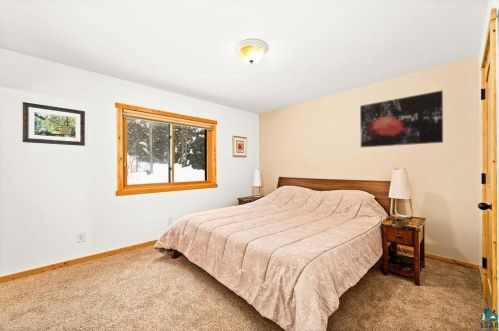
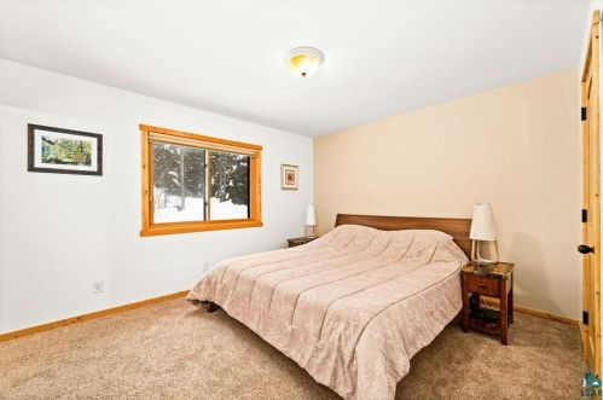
- wall art (397, 122)
